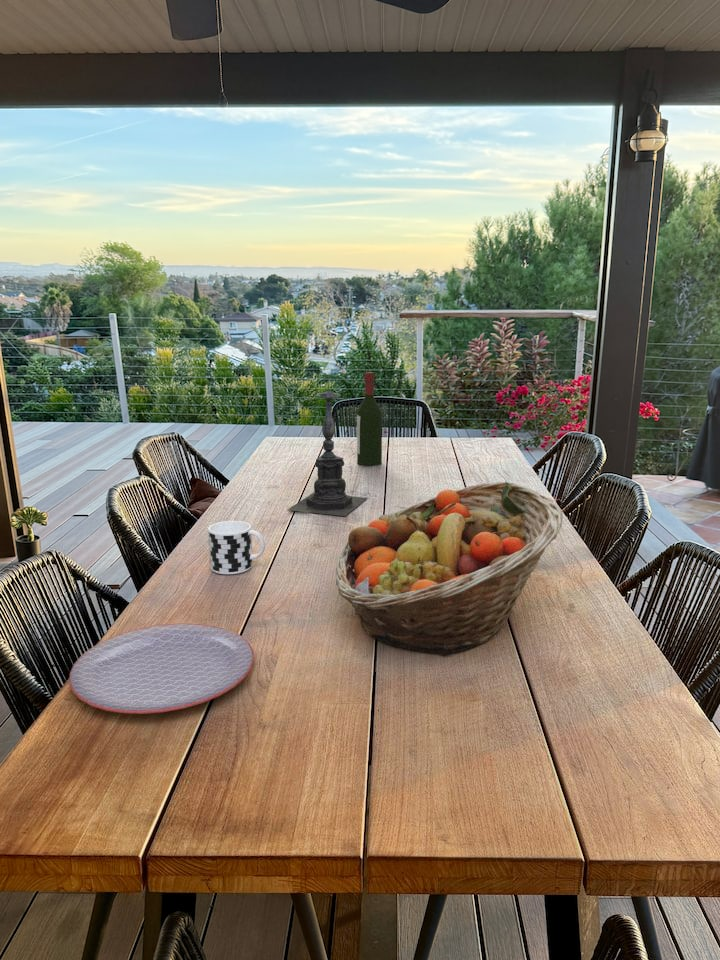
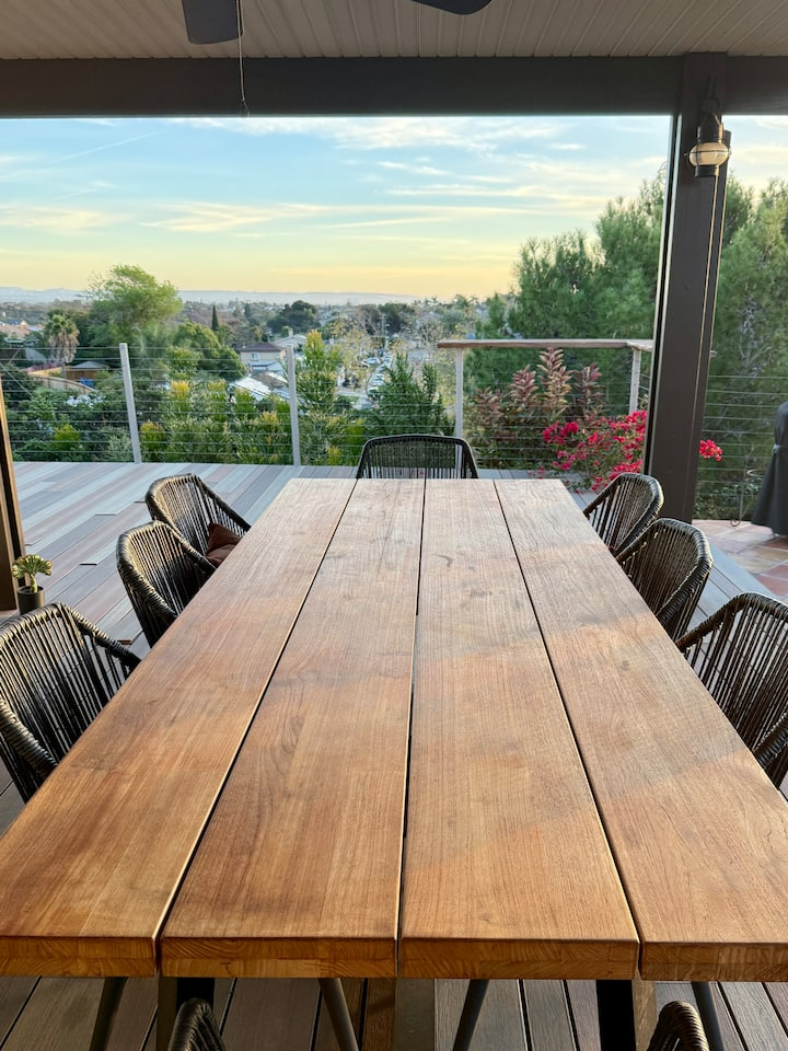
- fruit basket (443, 556)
- candle holder (327, 440)
- plate (164, 668)
- cup (237, 547)
- wine bottle (369, 419)
